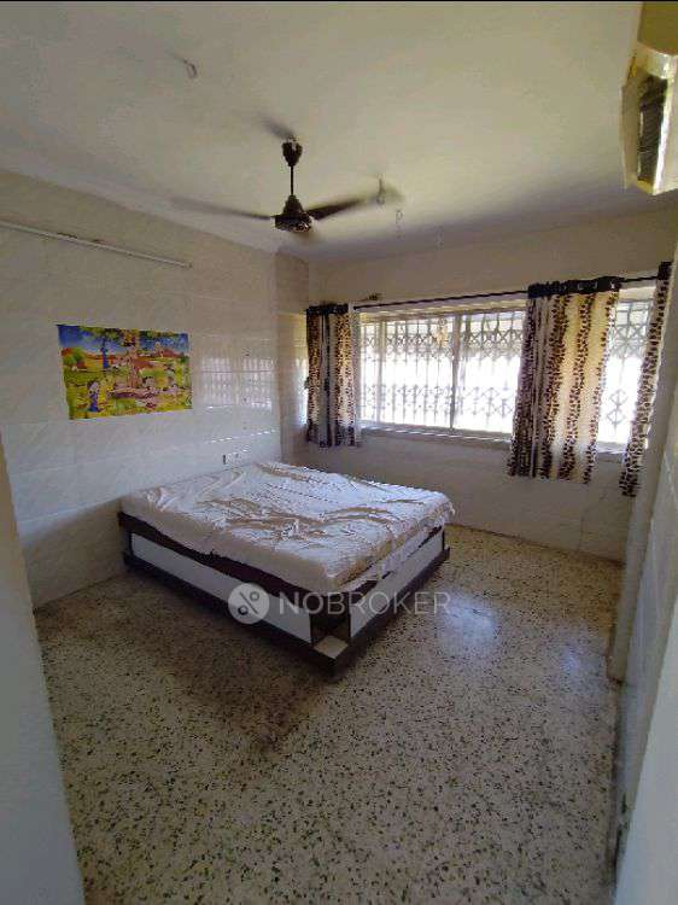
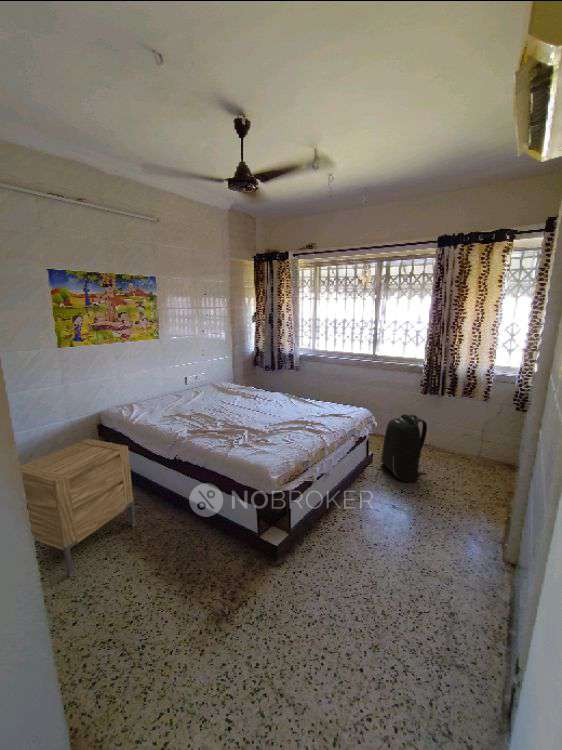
+ backpack (405, 443)
+ nightstand (79, 500)
